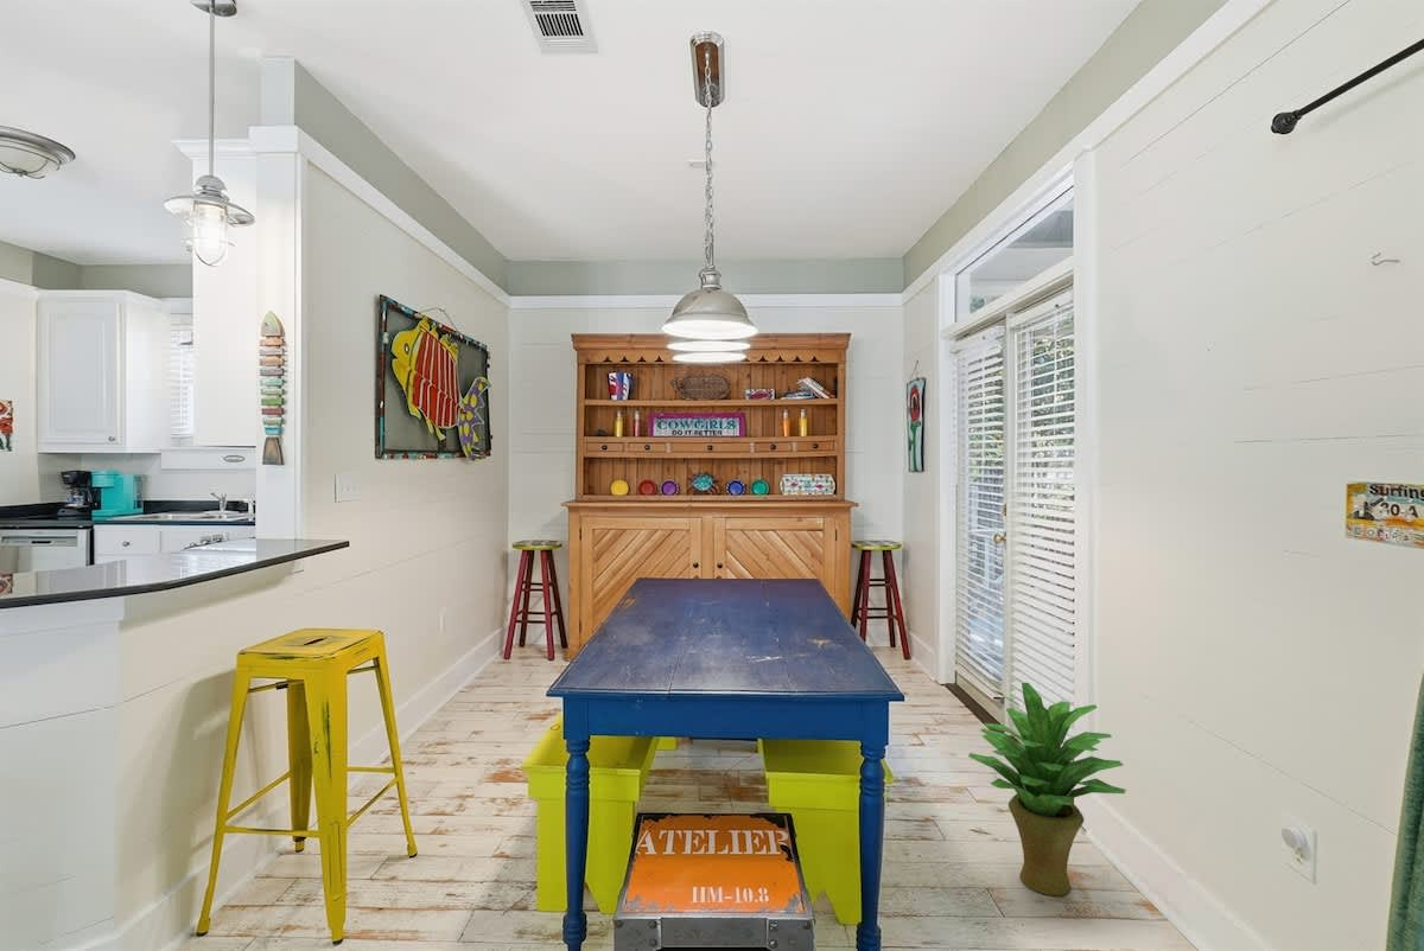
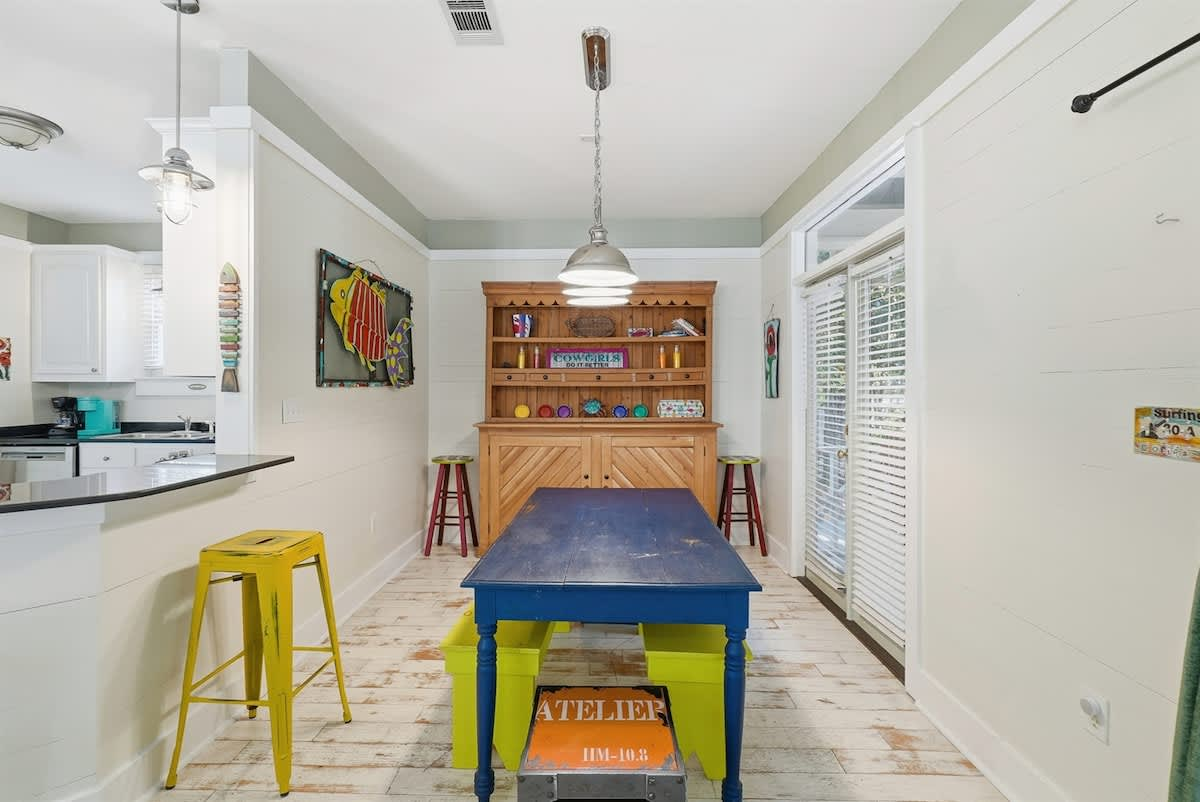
- potted plant (1047, 787)
